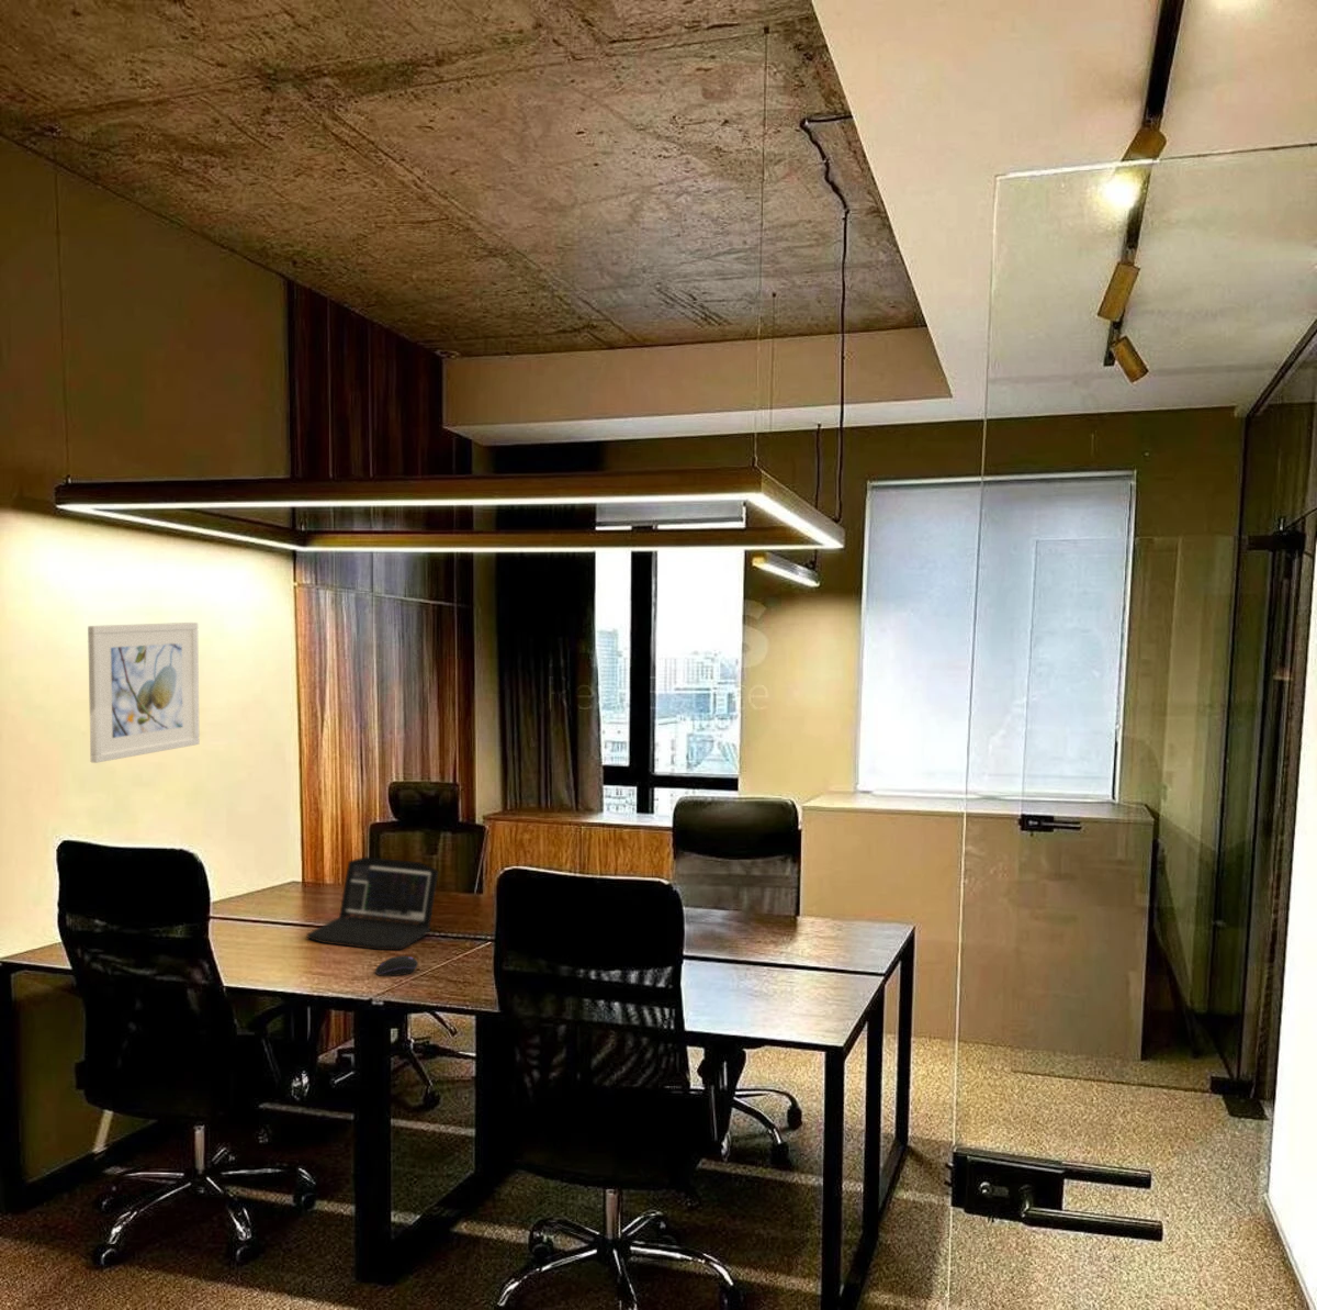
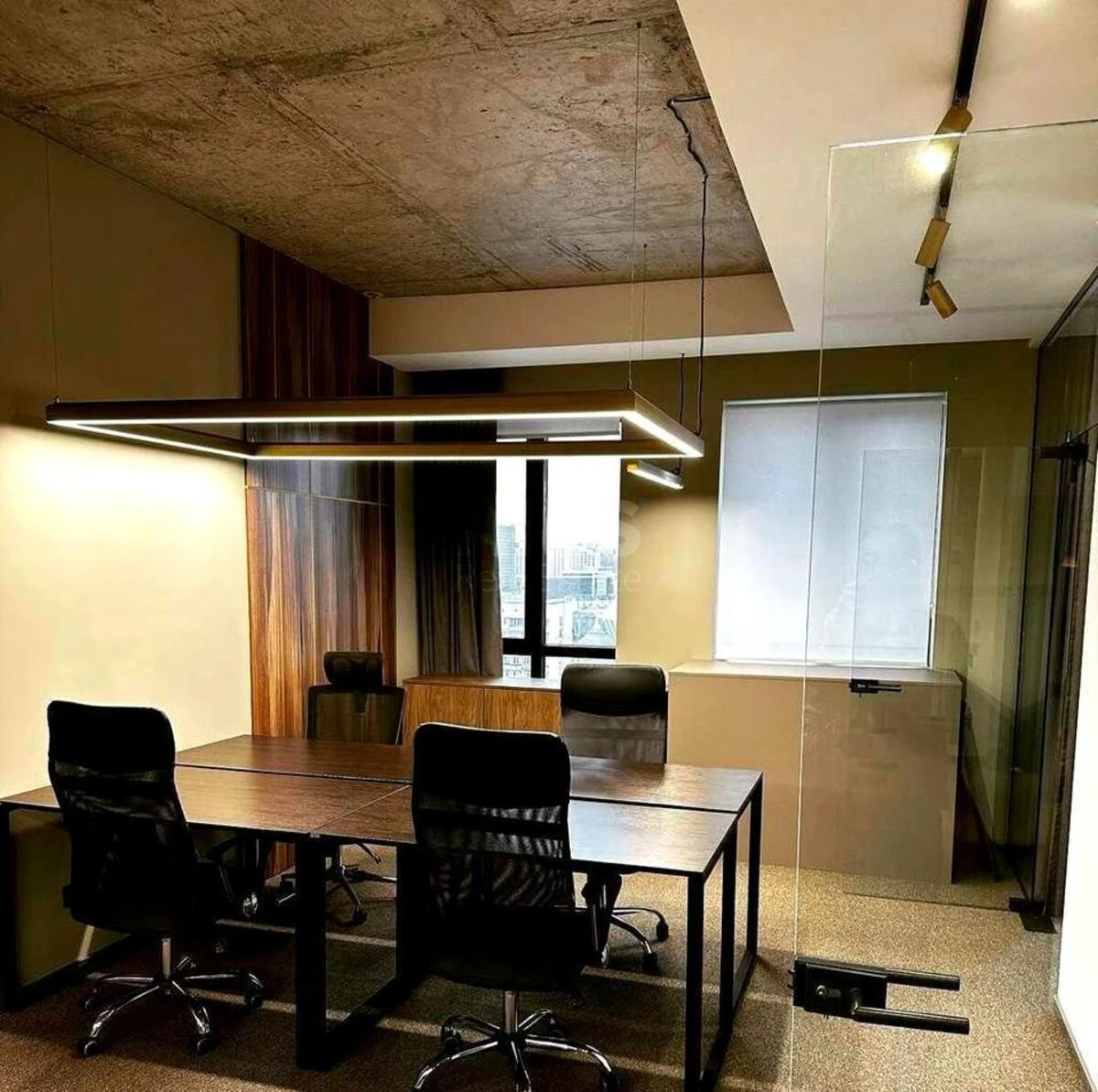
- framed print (148, 689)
- computer mouse (396, 965)
- laptop (372, 901)
